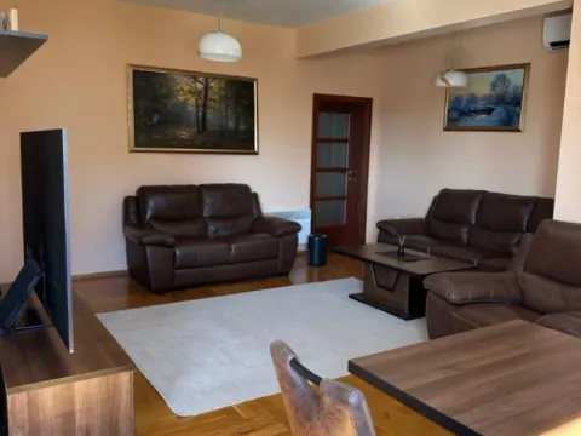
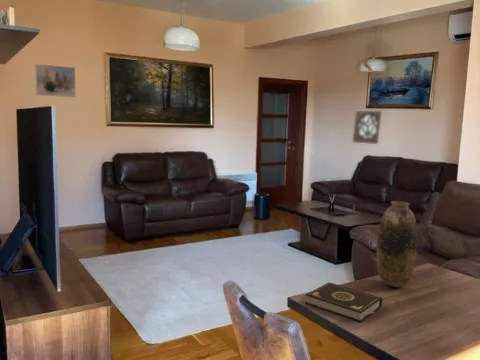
+ book (343, 300)
+ vase (396, 244)
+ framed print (55, 81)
+ wall ornament (366, 127)
